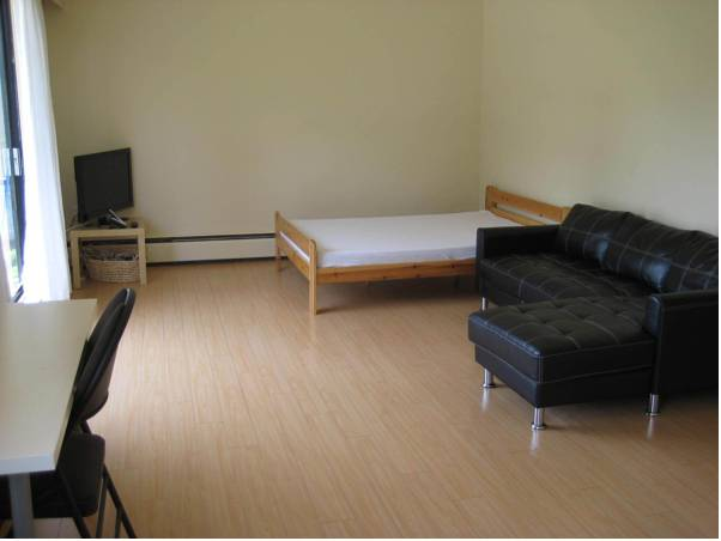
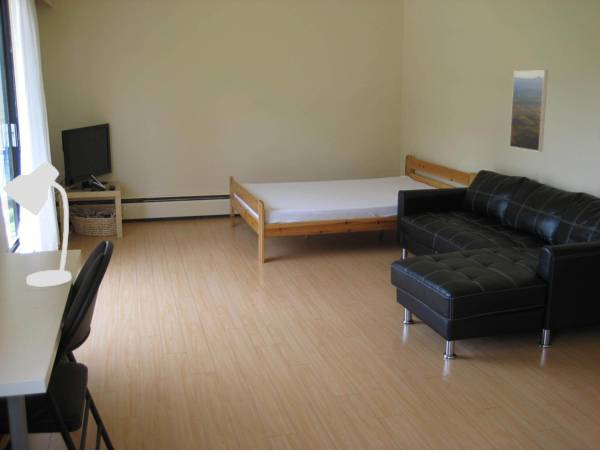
+ desk lamp (36, 215)
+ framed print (527, 110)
